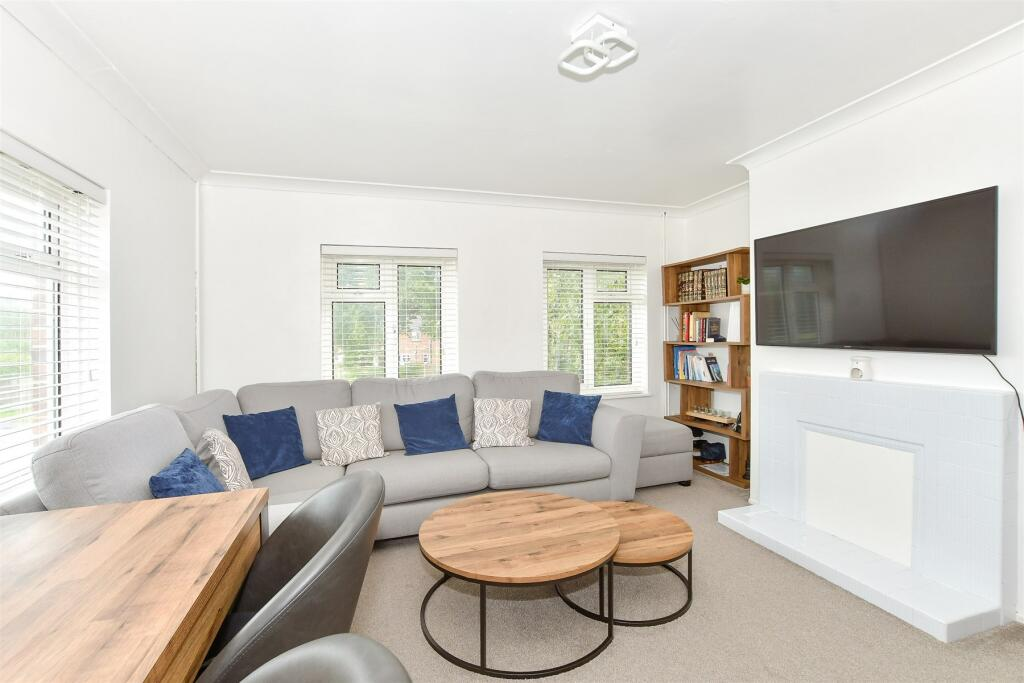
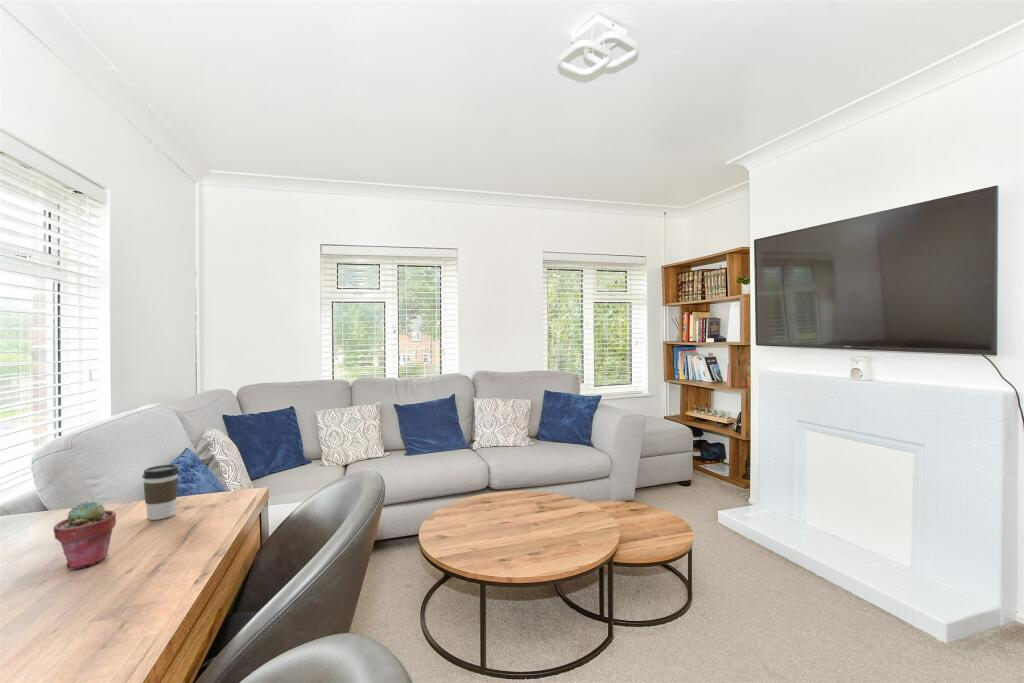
+ potted succulent (86, 531)
+ coffee cup (161, 491)
